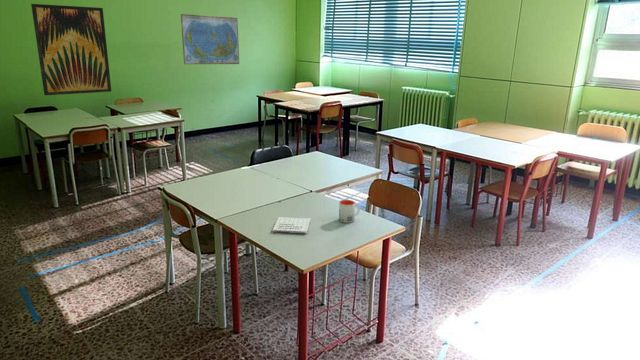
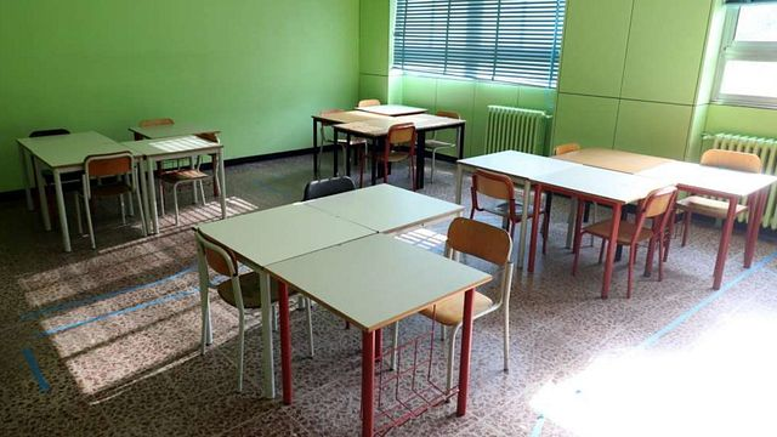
- wall art (74, 50)
- mug (349, 210)
- notebook (291, 224)
- world map (211, 40)
